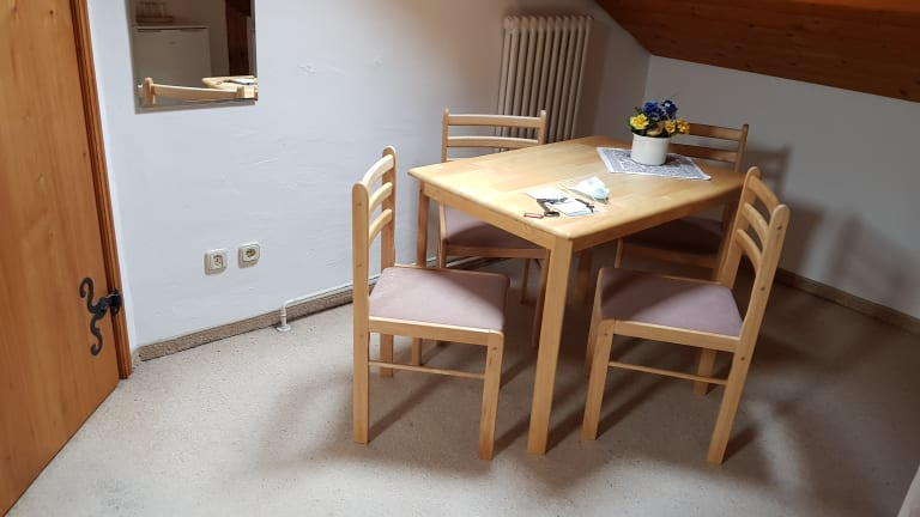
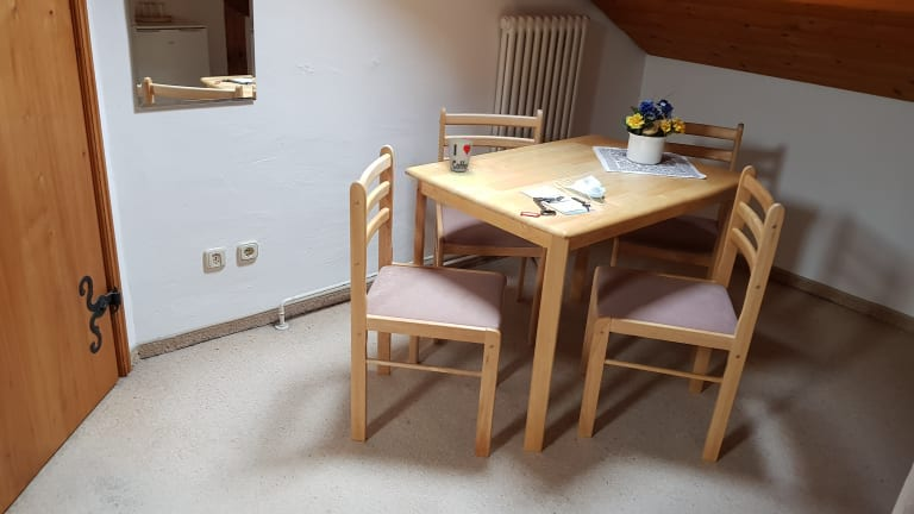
+ cup (459, 155)
